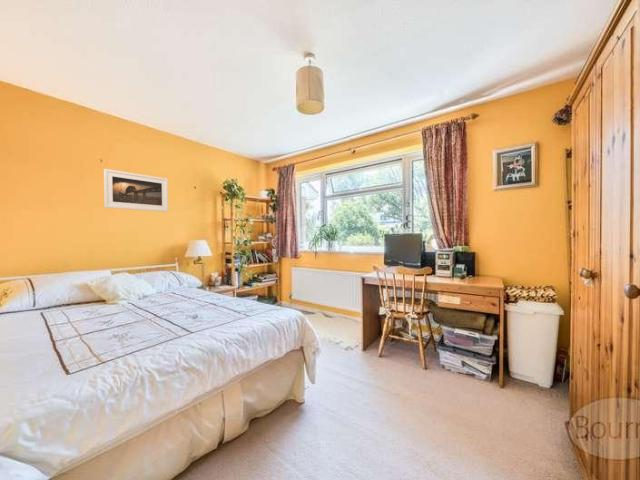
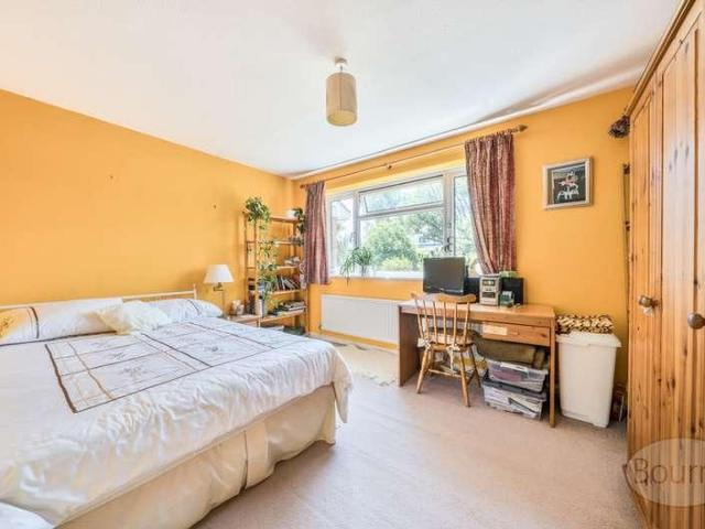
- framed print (138, 192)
